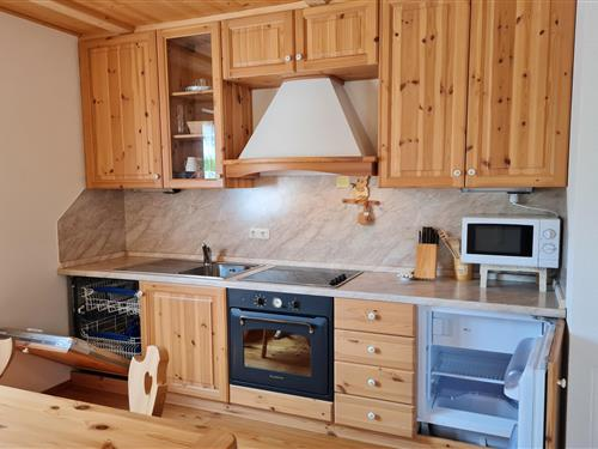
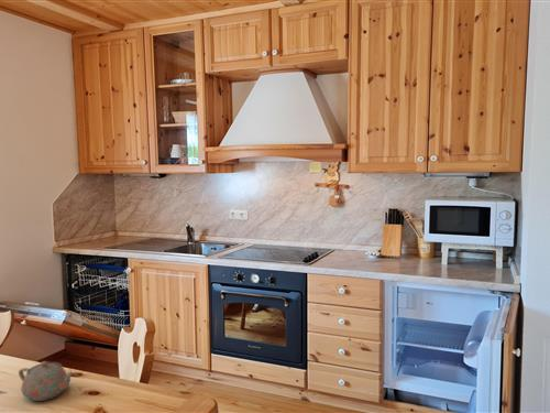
+ teapot (46, 378)
